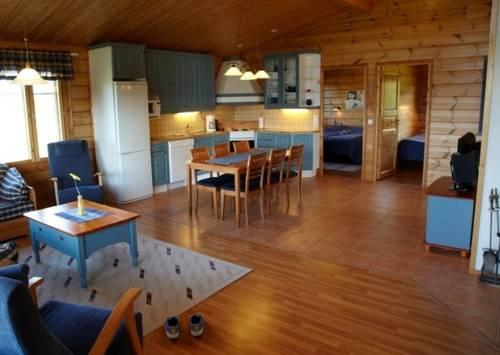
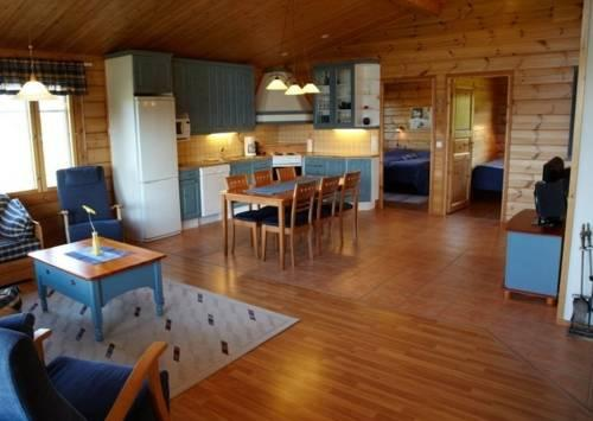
- shoe (178, 321)
